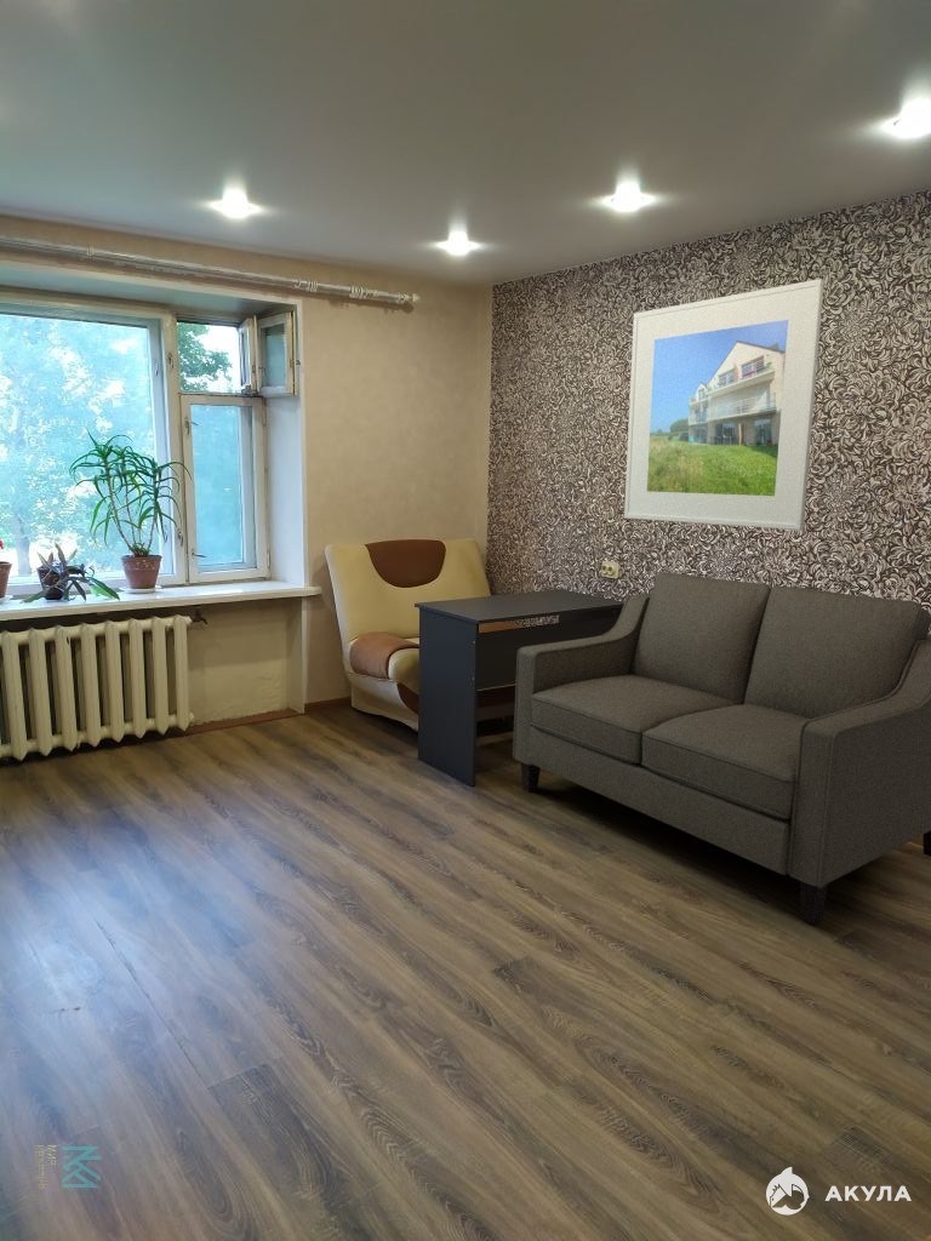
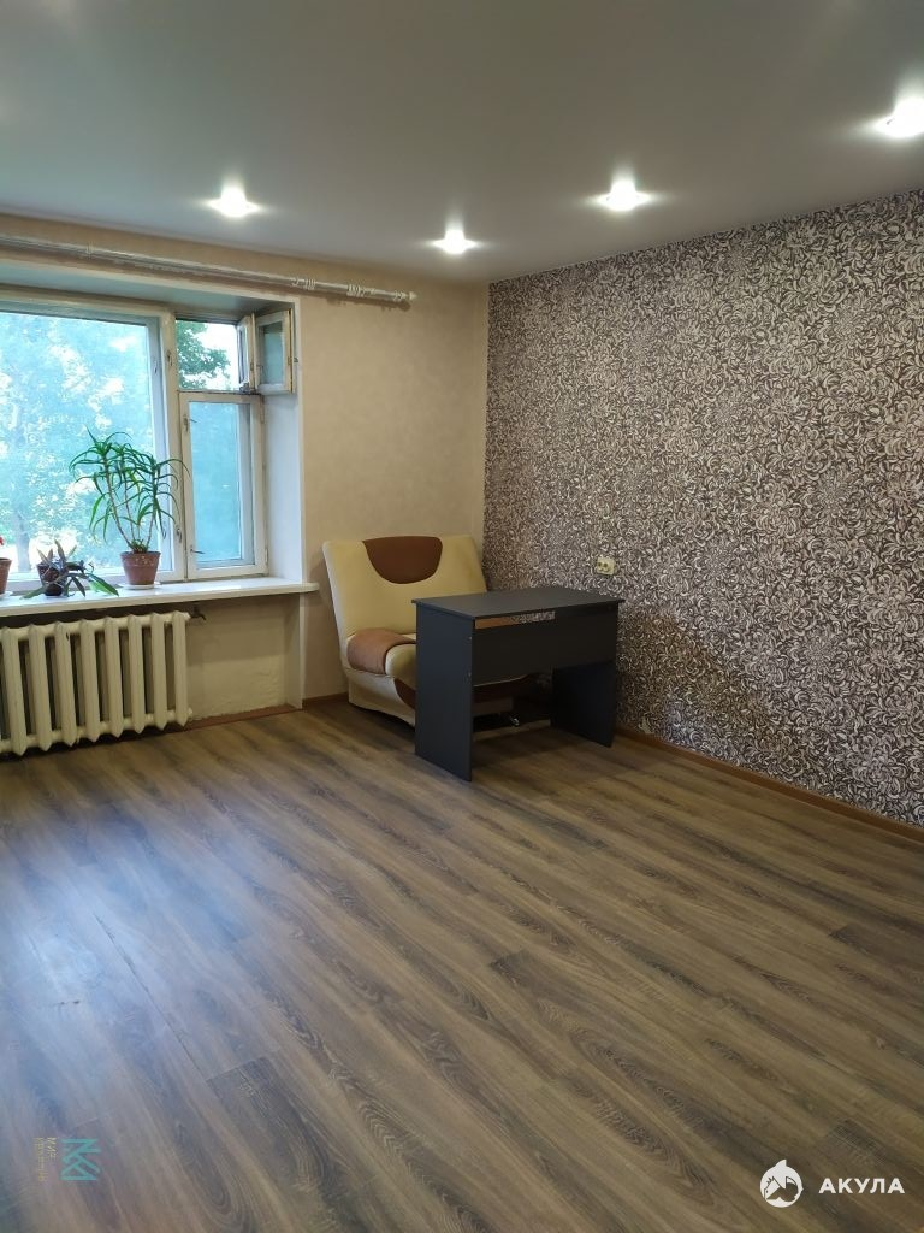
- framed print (712, 413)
- sofa (719, 707)
